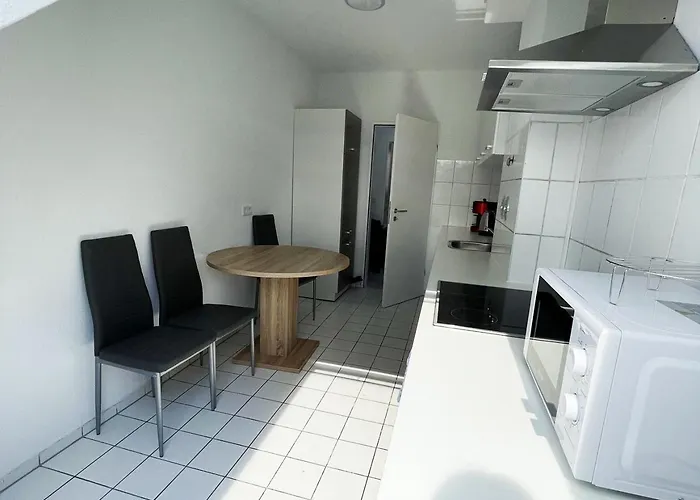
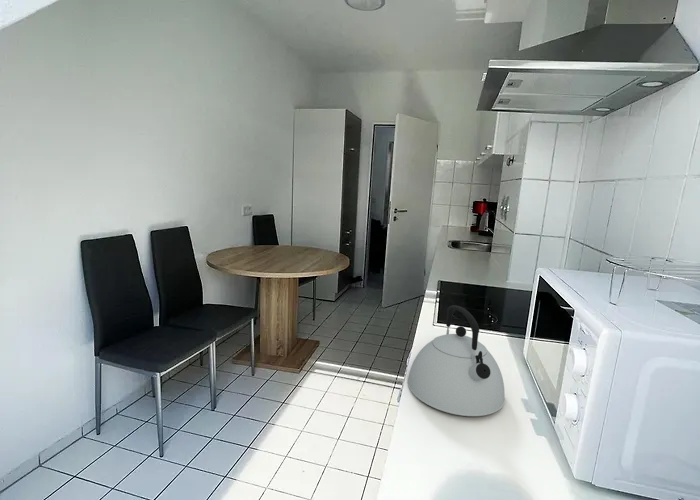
+ kettle (459, 350)
